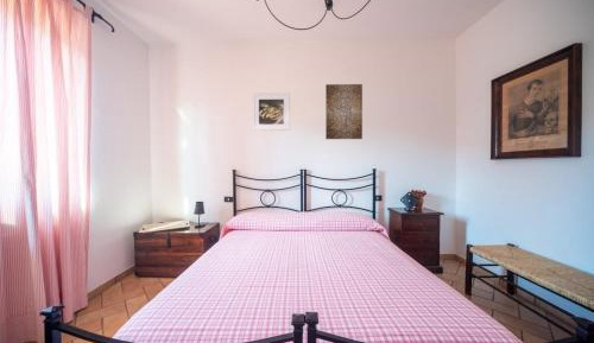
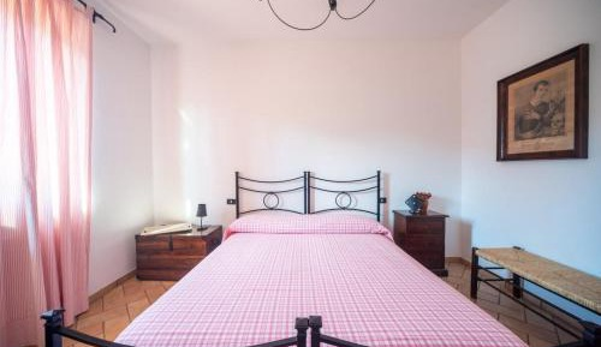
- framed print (271, 112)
- wall art (343, 112)
